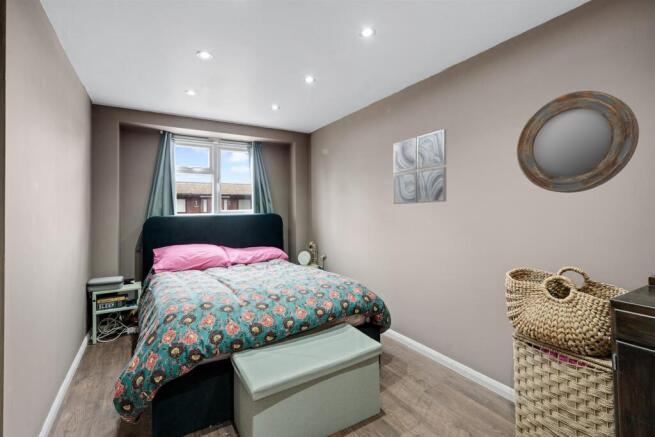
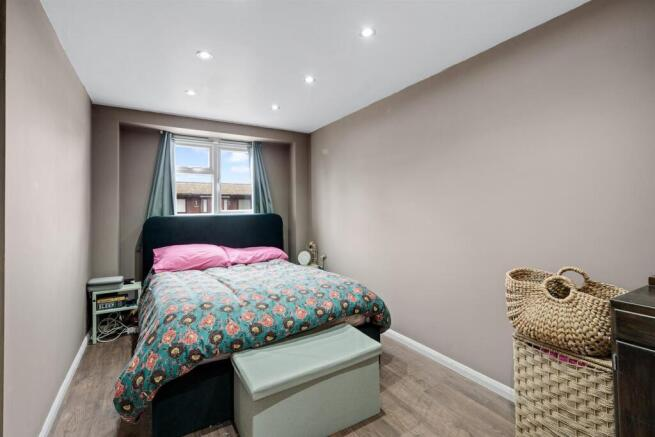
- home mirror (569, 143)
- wall art (417, 169)
